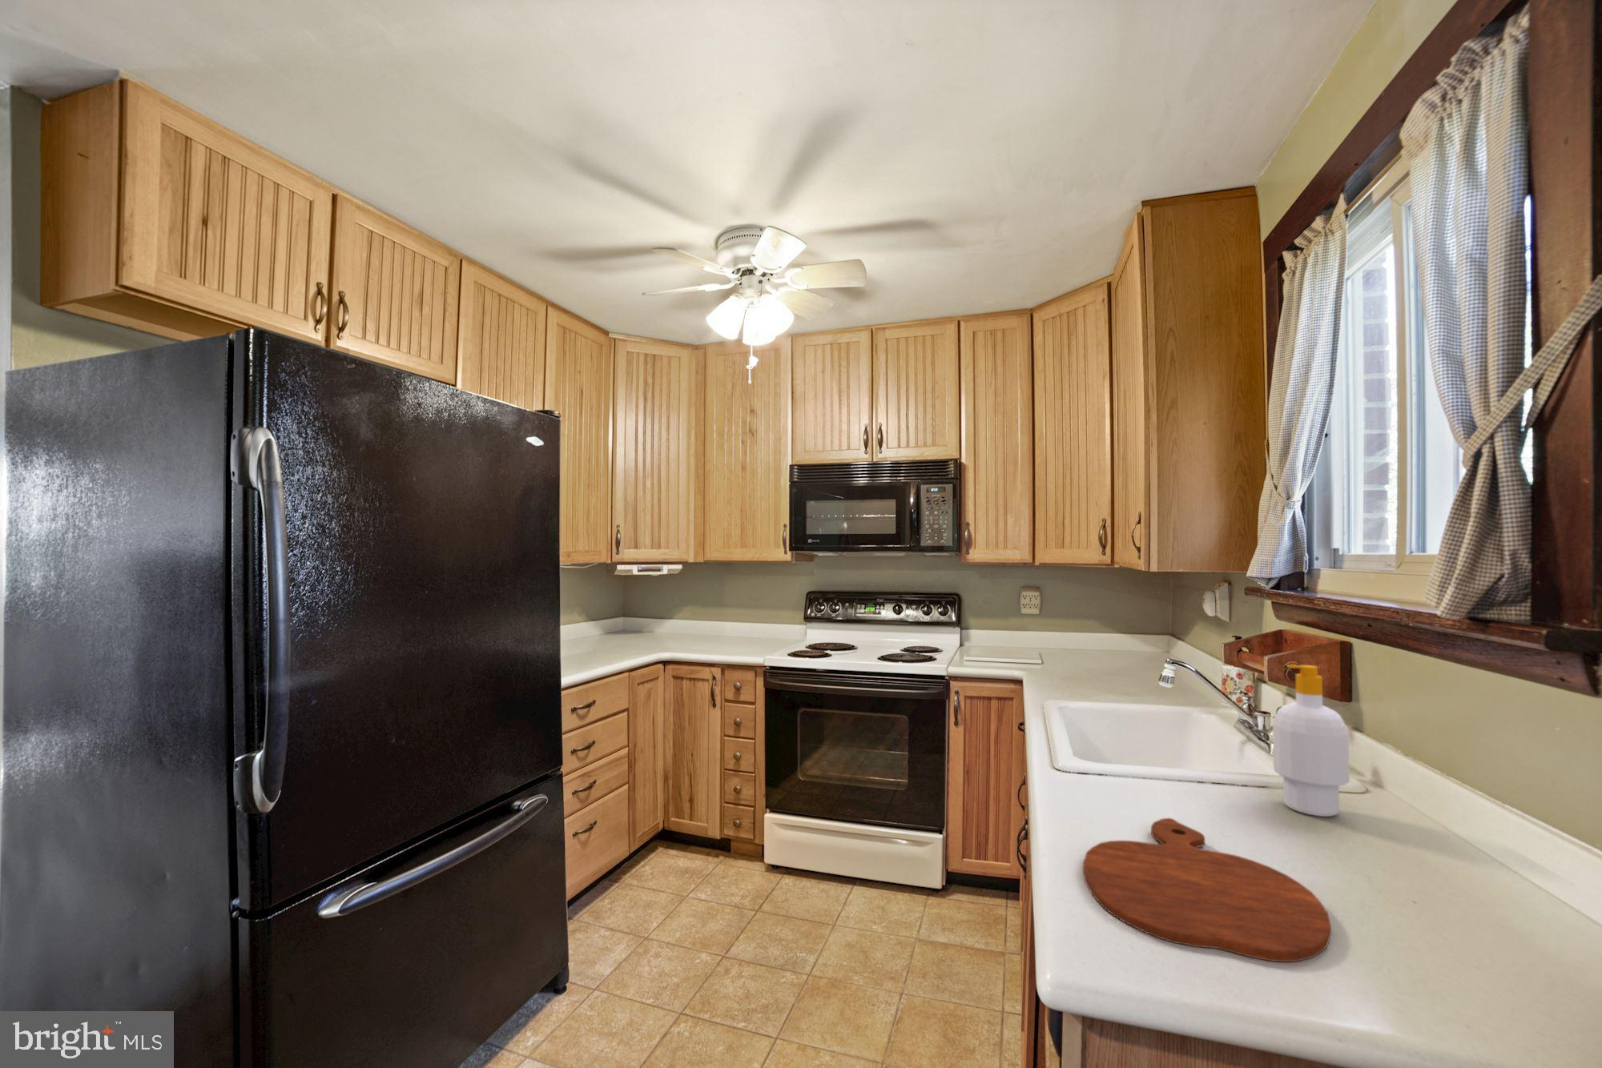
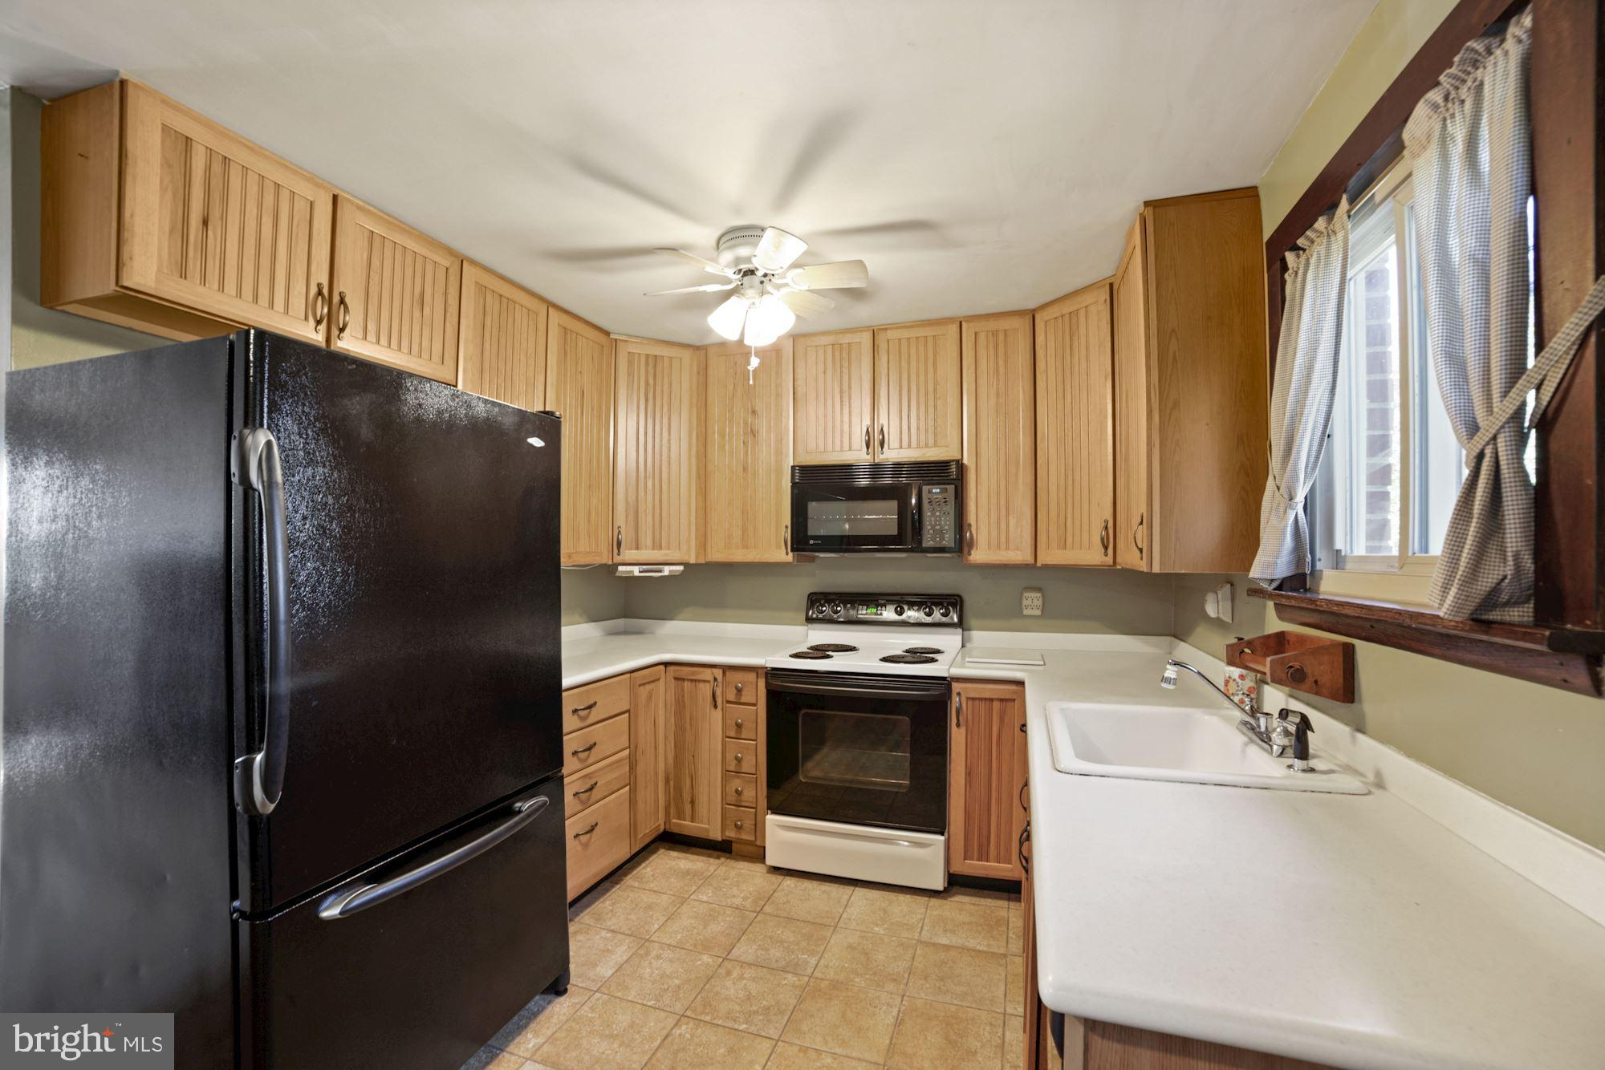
- soap bottle (1310, 738)
- cutting board (1190, 871)
